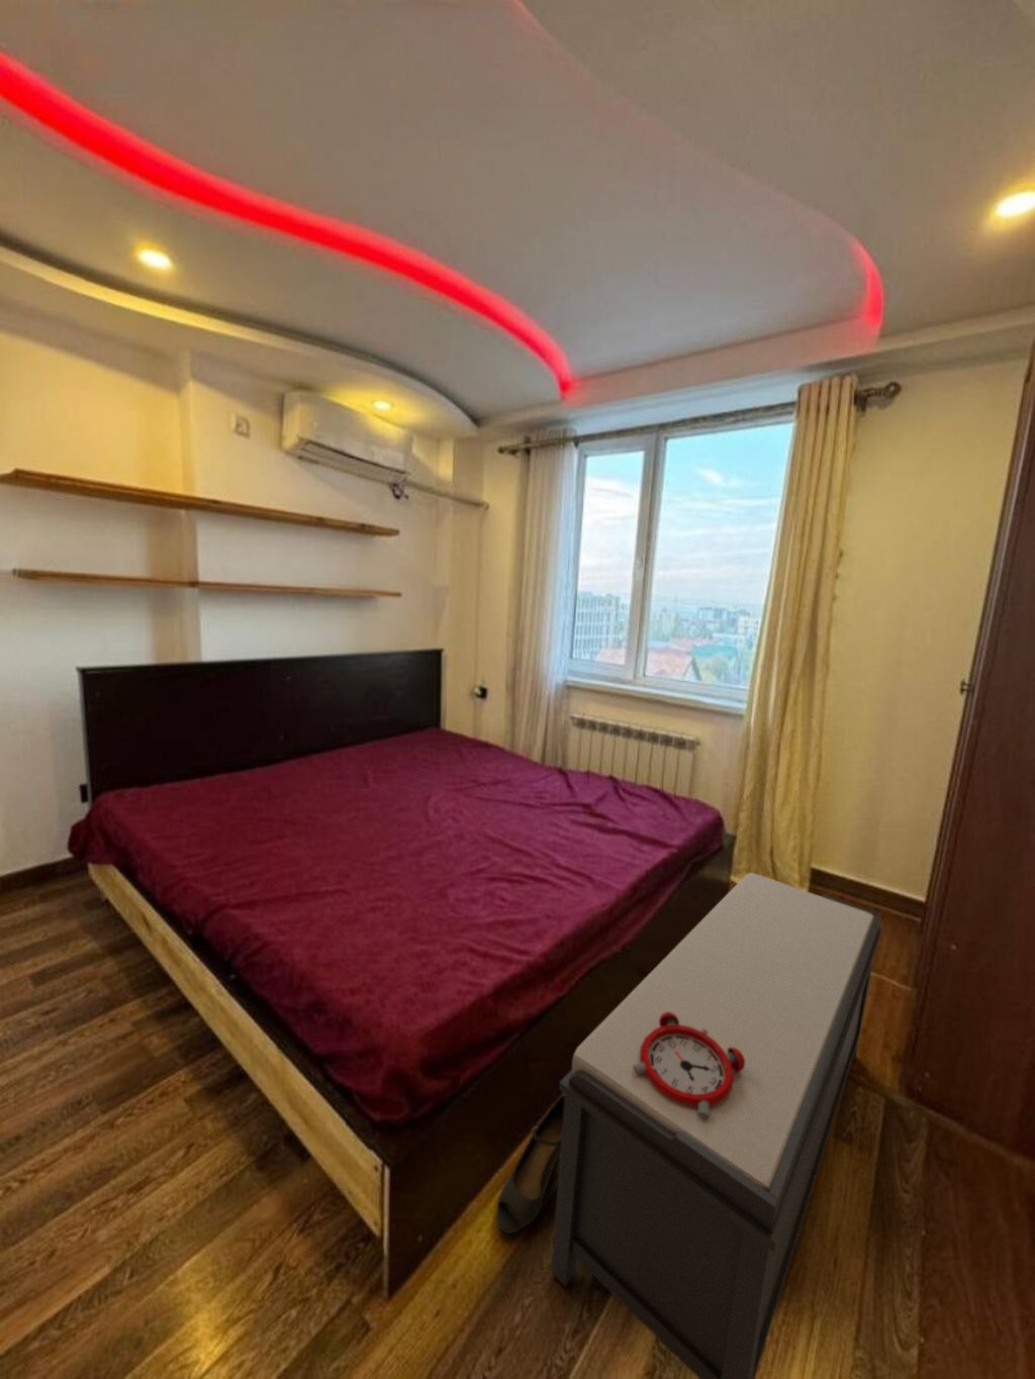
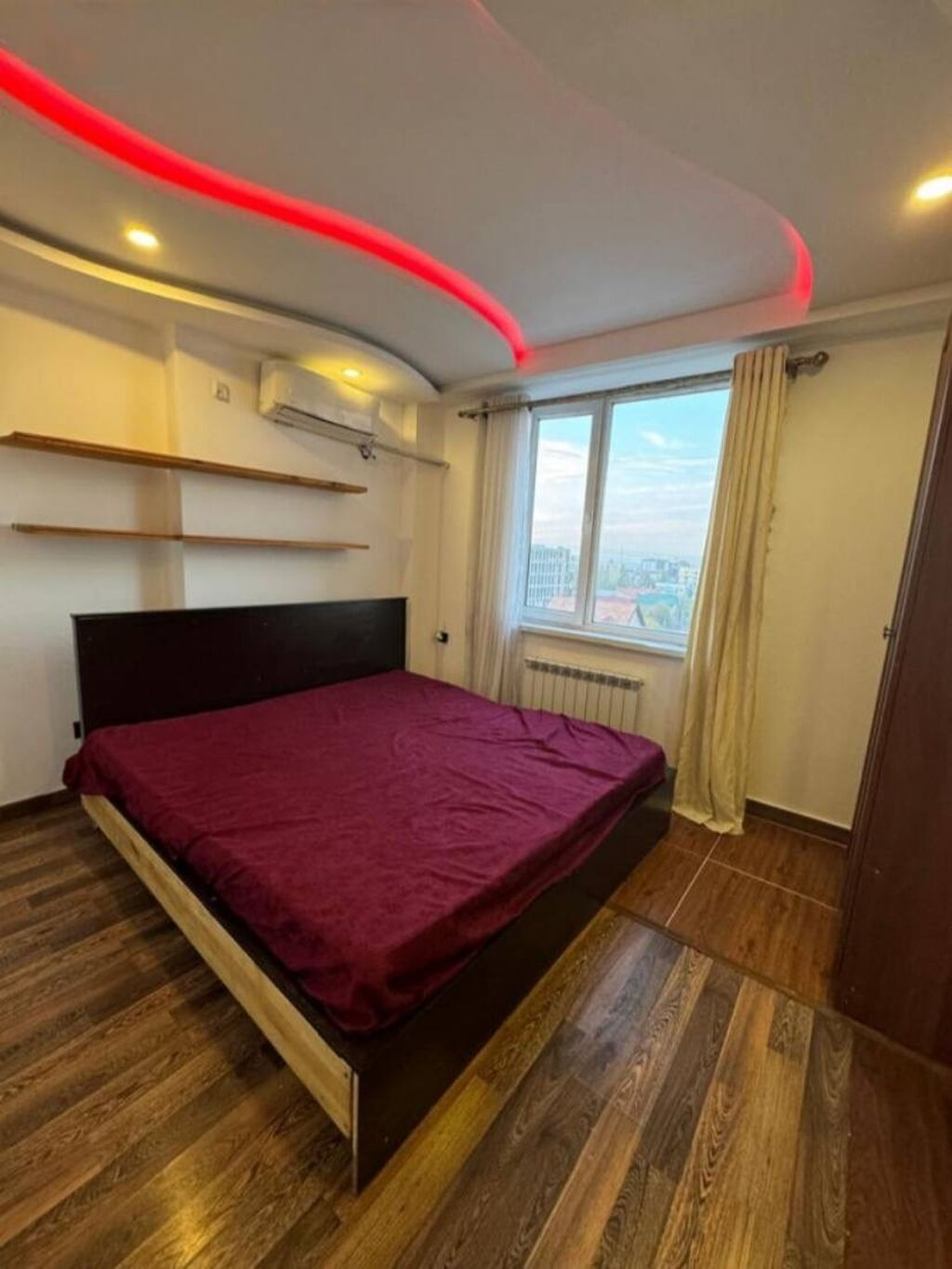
- alarm clock (687, 1057)
- shoe (537, 1156)
- bench (747, 1057)
